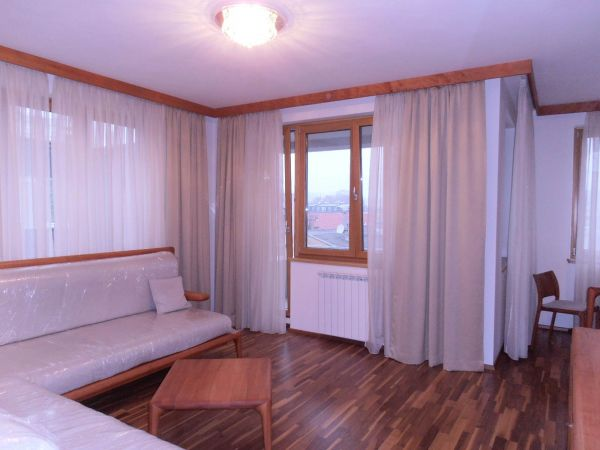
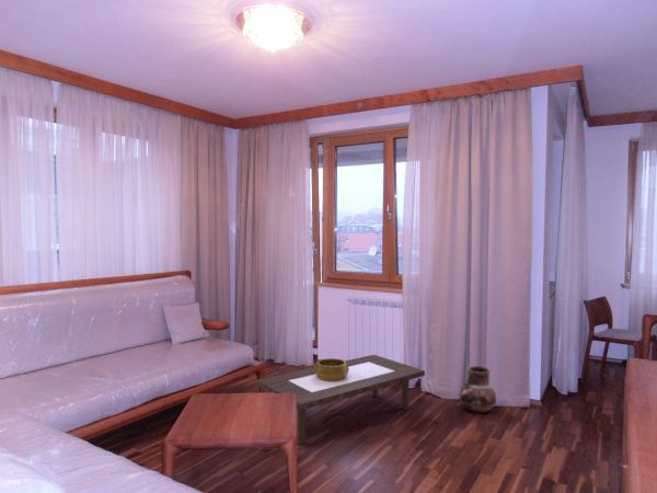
+ ceramic pot (477, 388)
+ coffee table (343, 395)
+ decorative bowl (331, 368)
